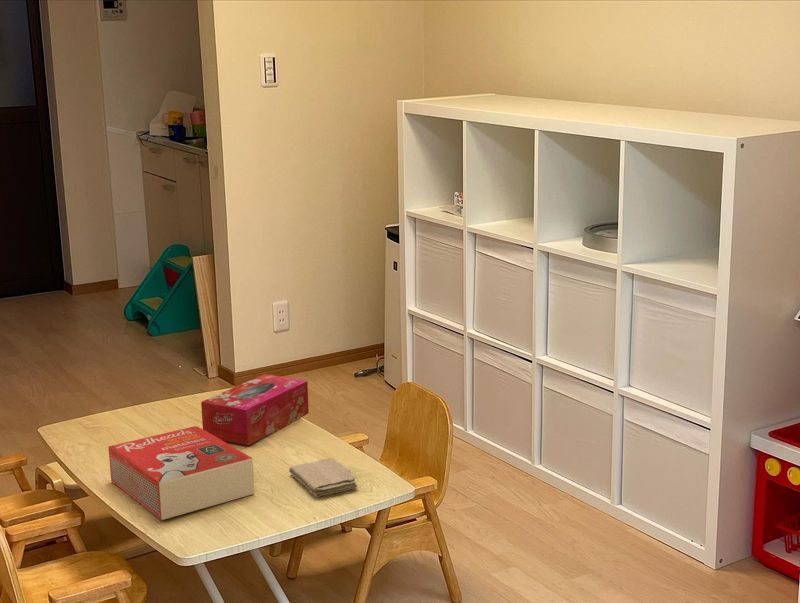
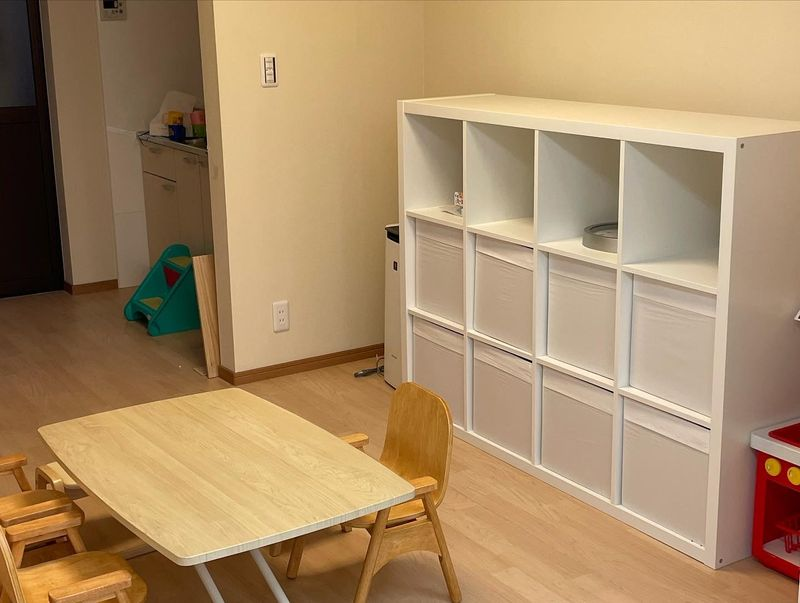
- tissue box (256, 407)
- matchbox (180, 469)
- washcloth (323, 475)
